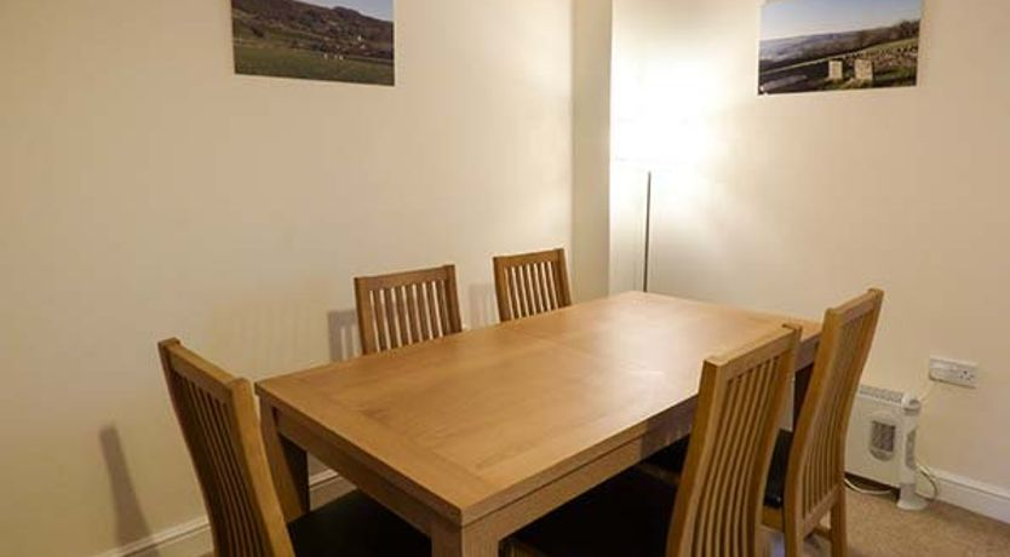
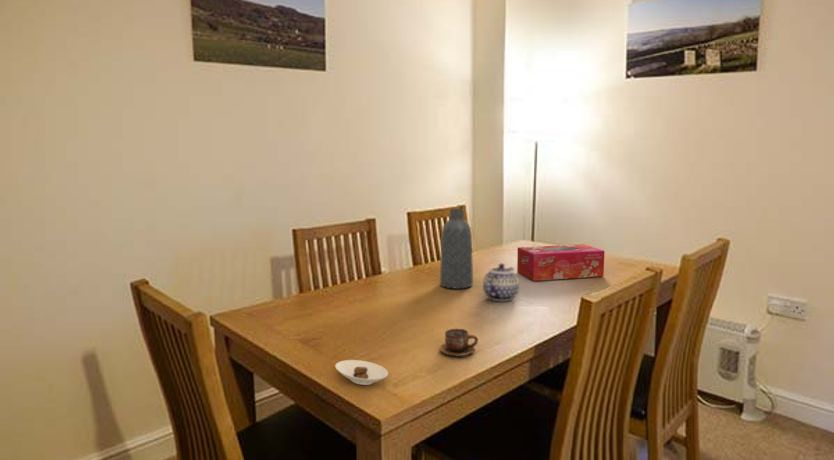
+ tissue box (559, 261)
+ teapot (500, 281)
+ saucer (361, 373)
+ cup (458, 341)
+ vase (456, 247)
